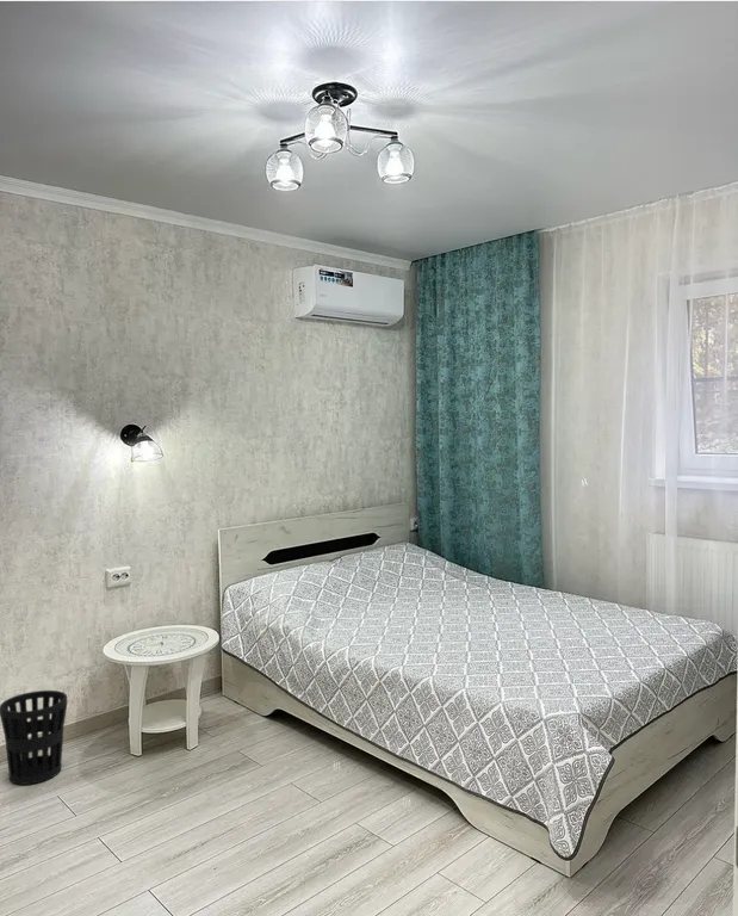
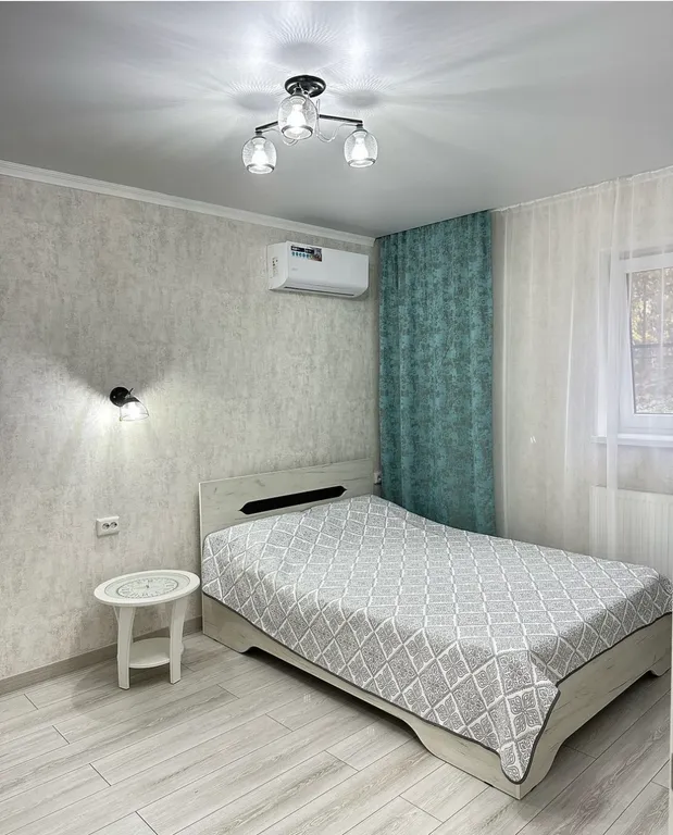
- wastebasket (35, 736)
